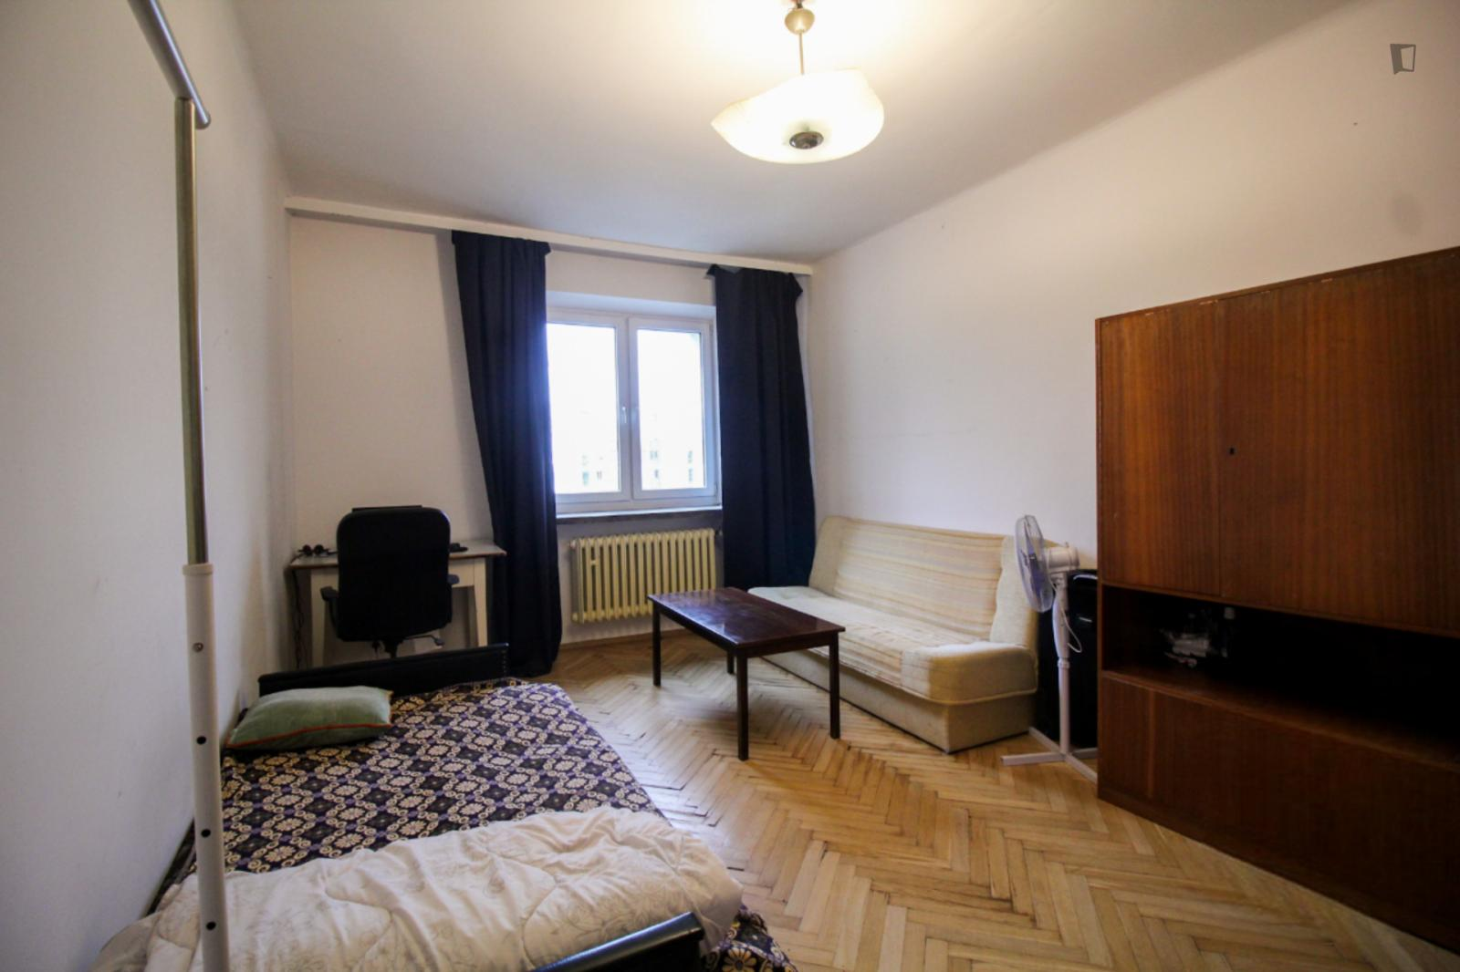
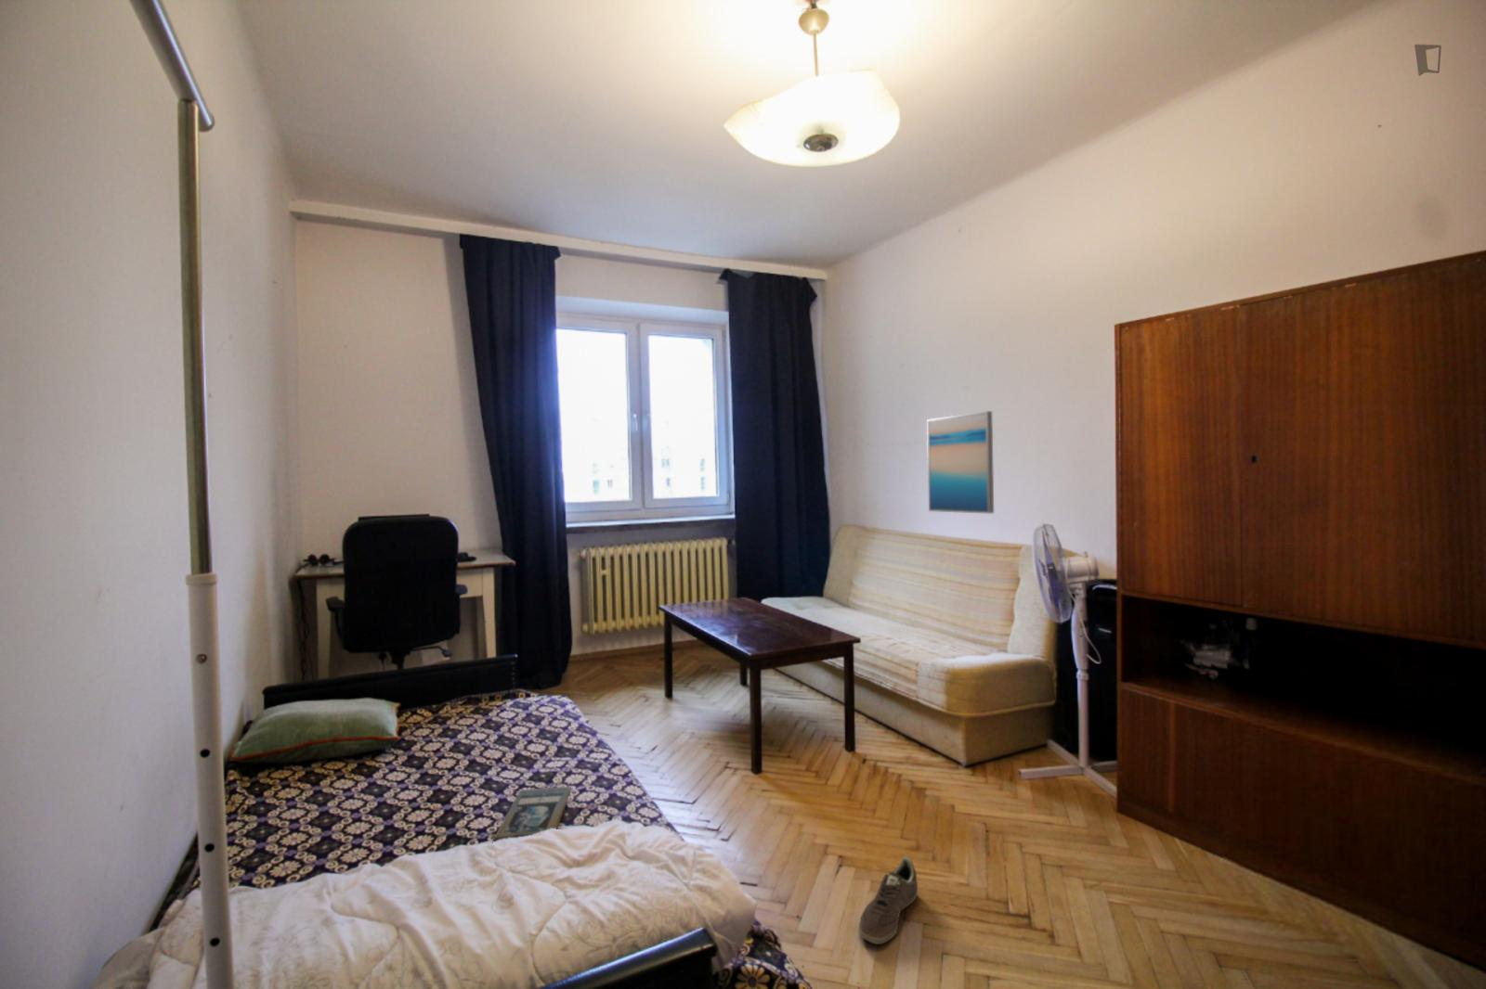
+ wall art (959, 464)
+ sneaker (887, 895)
+ book (534, 812)
